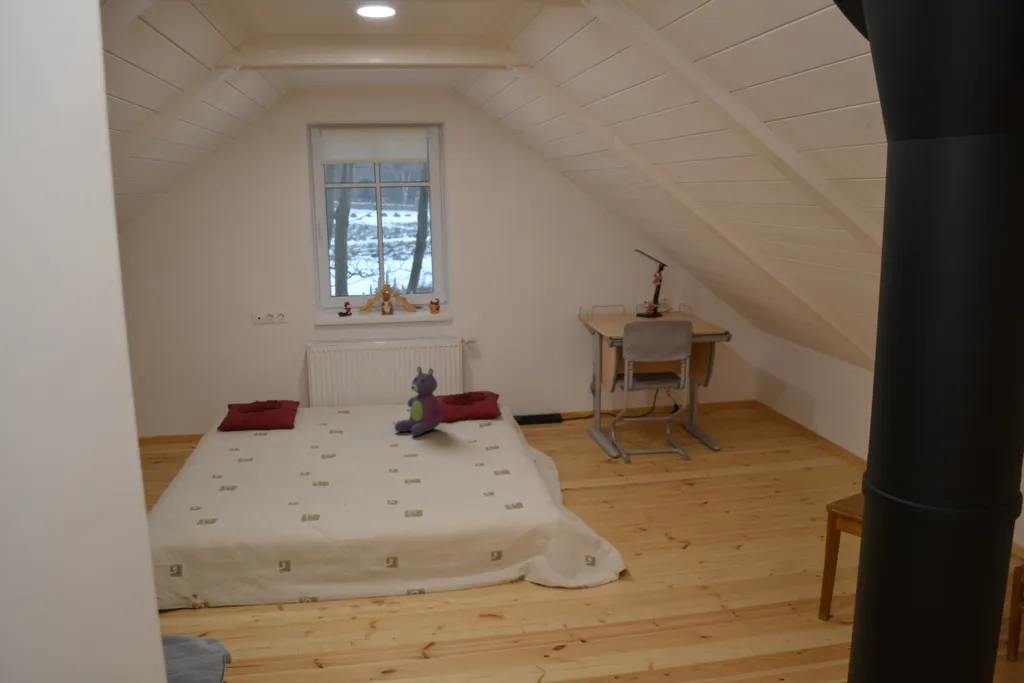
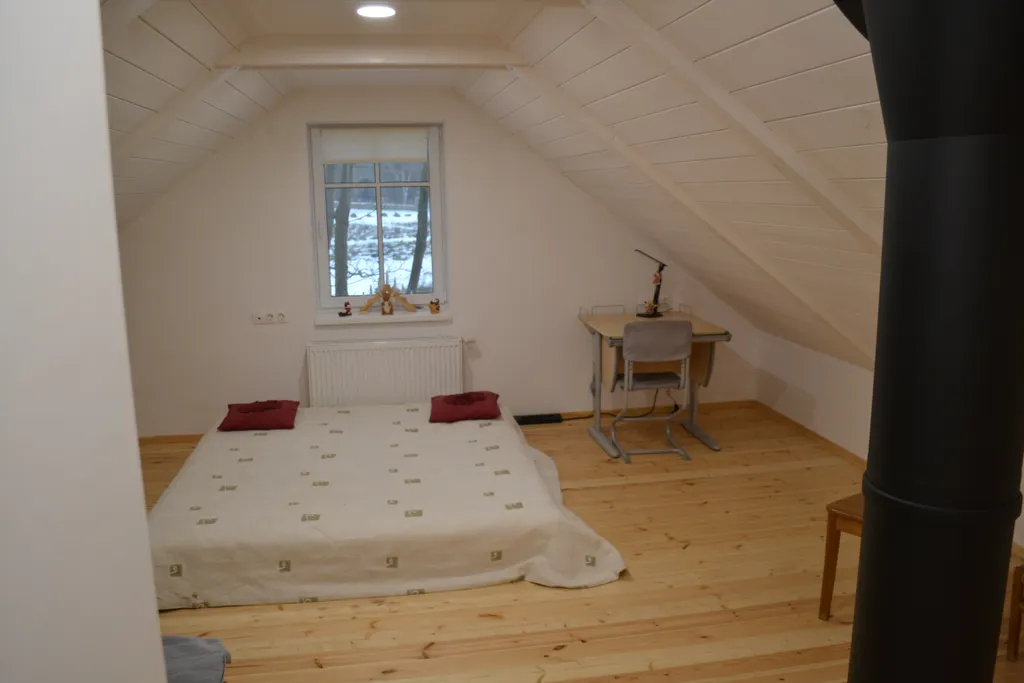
- stuffed bear (418, 400)
